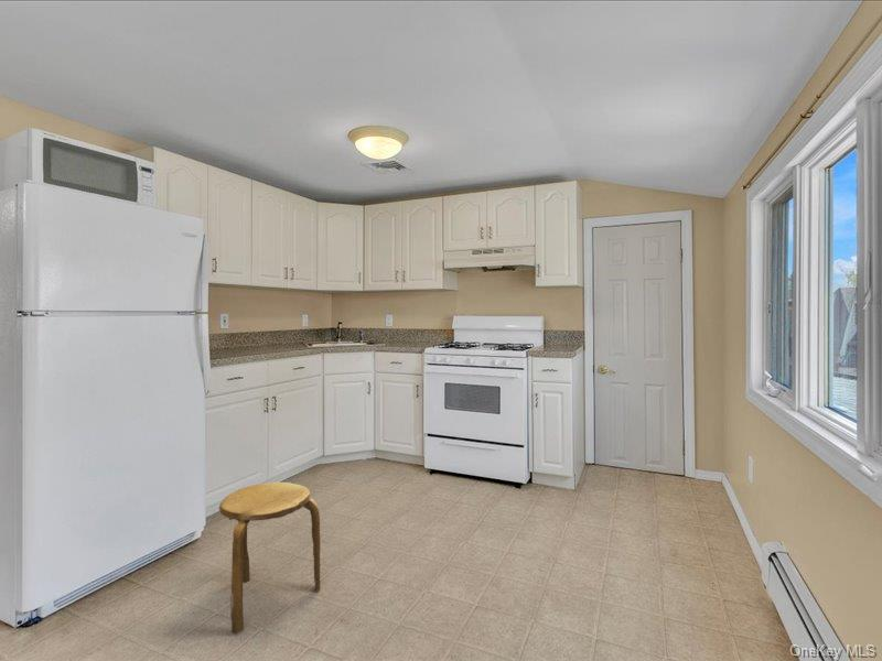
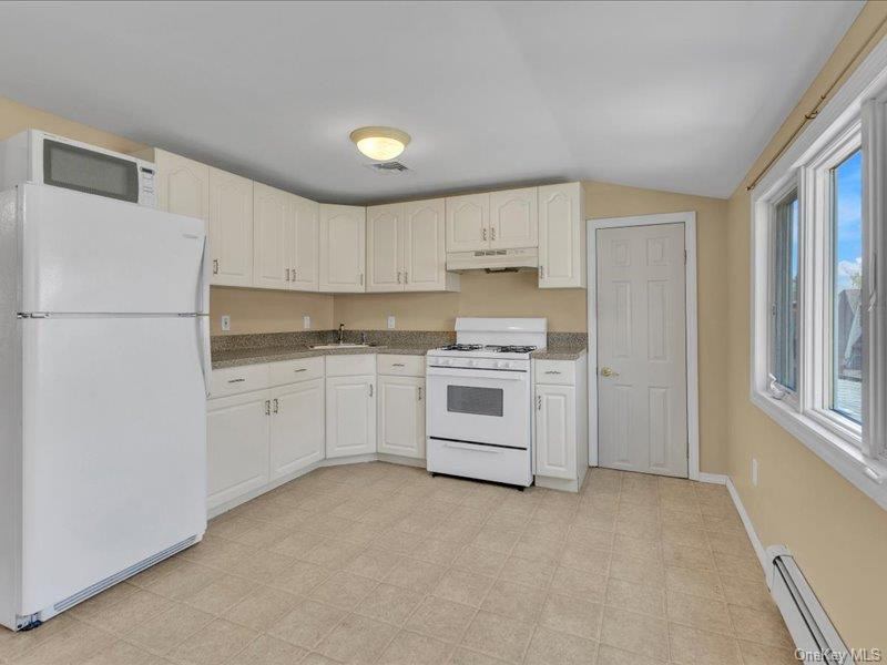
- stool (247, 550)
